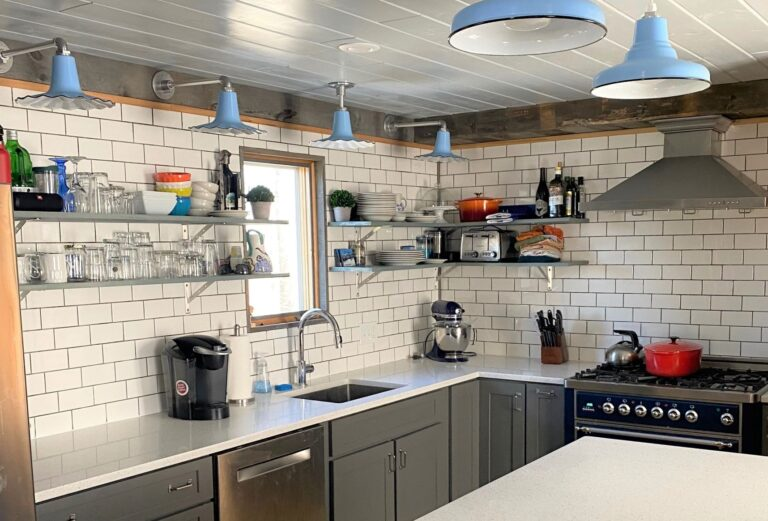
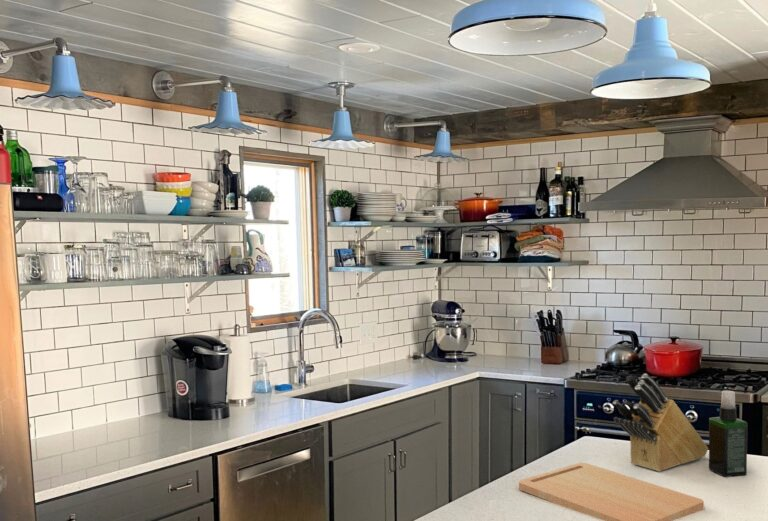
+ spray bottle (727, 432)
+ cutting board (607, 494)
+ knife block (660, 416)
